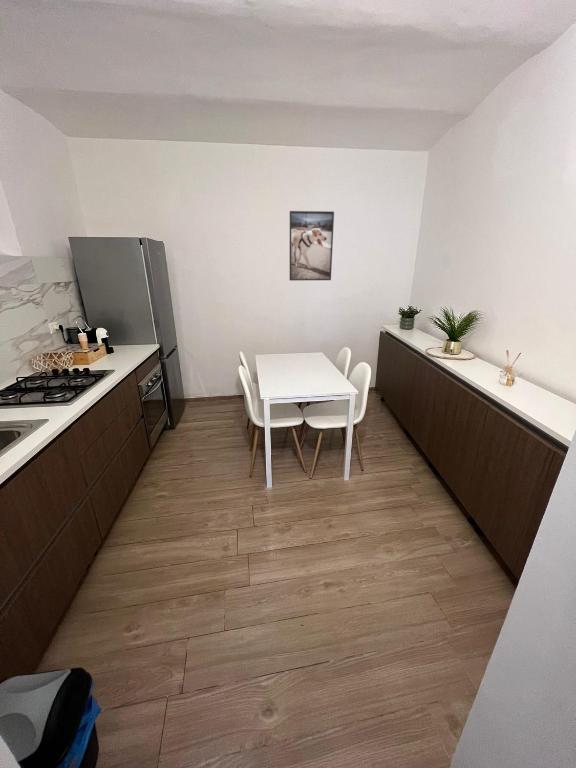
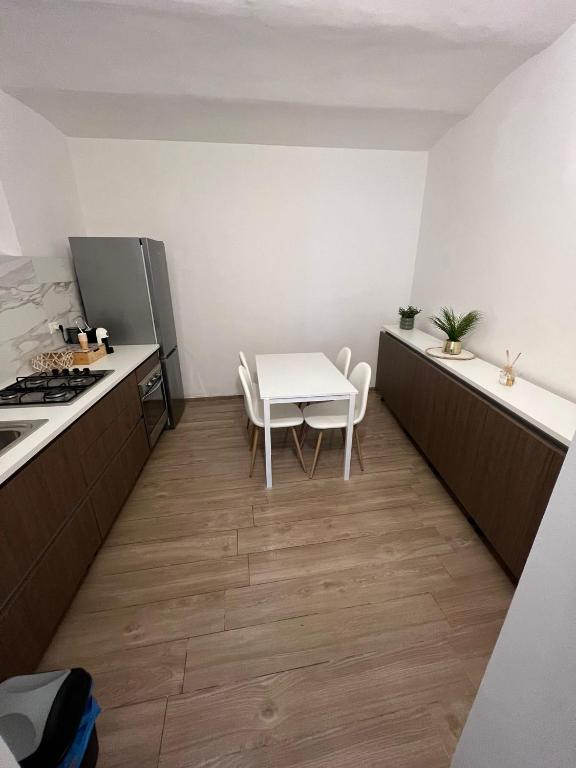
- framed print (311, 247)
